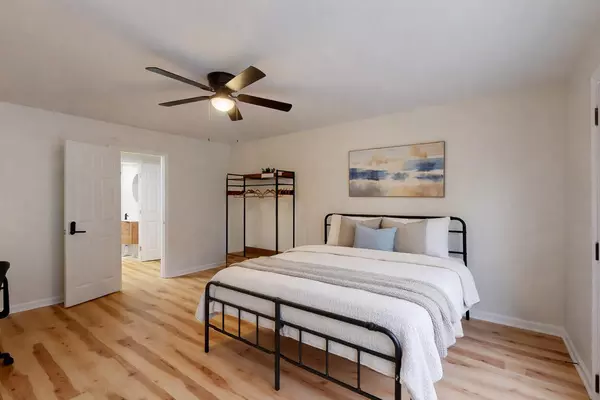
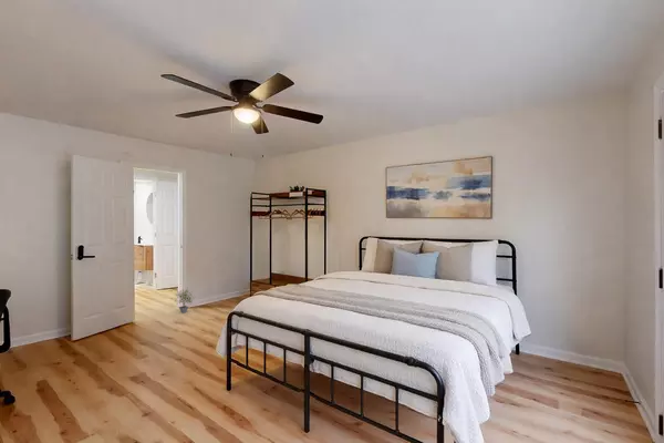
+ potted plant (184, 298)
